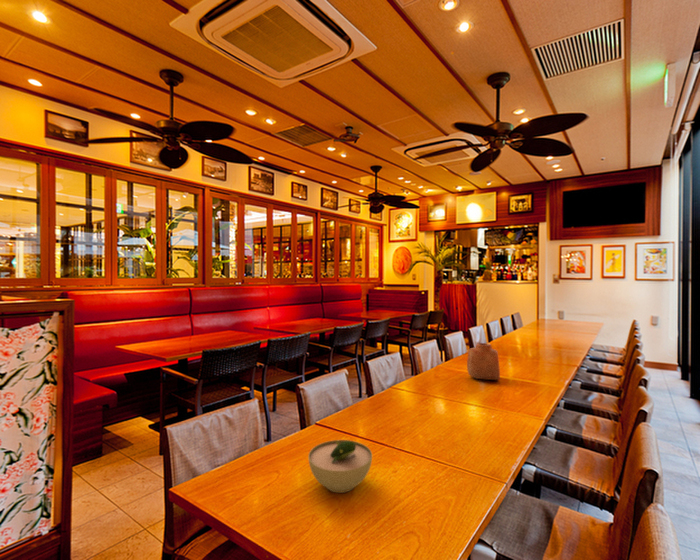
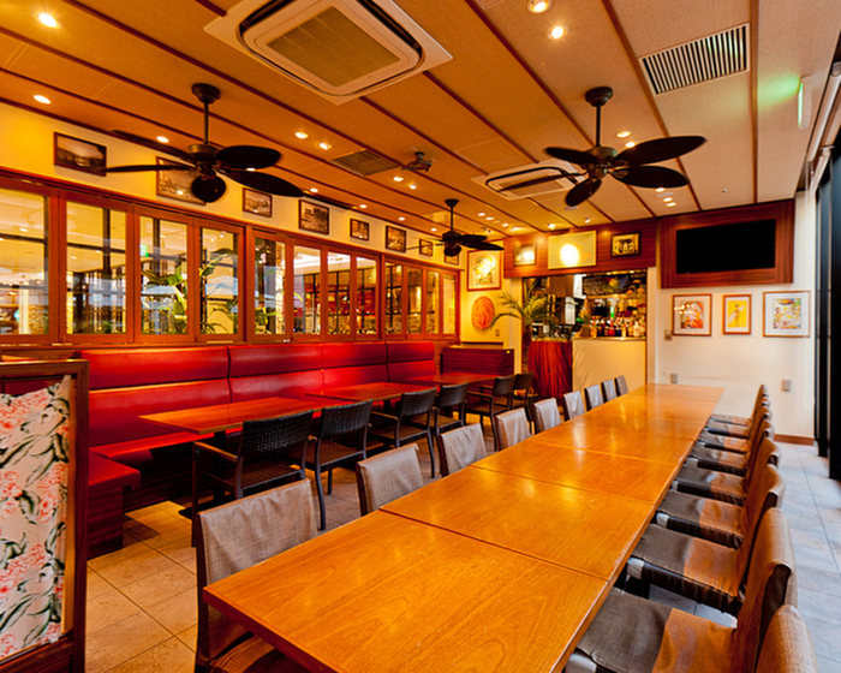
- vase (483, 361)
- soup bowl (340, 459)
